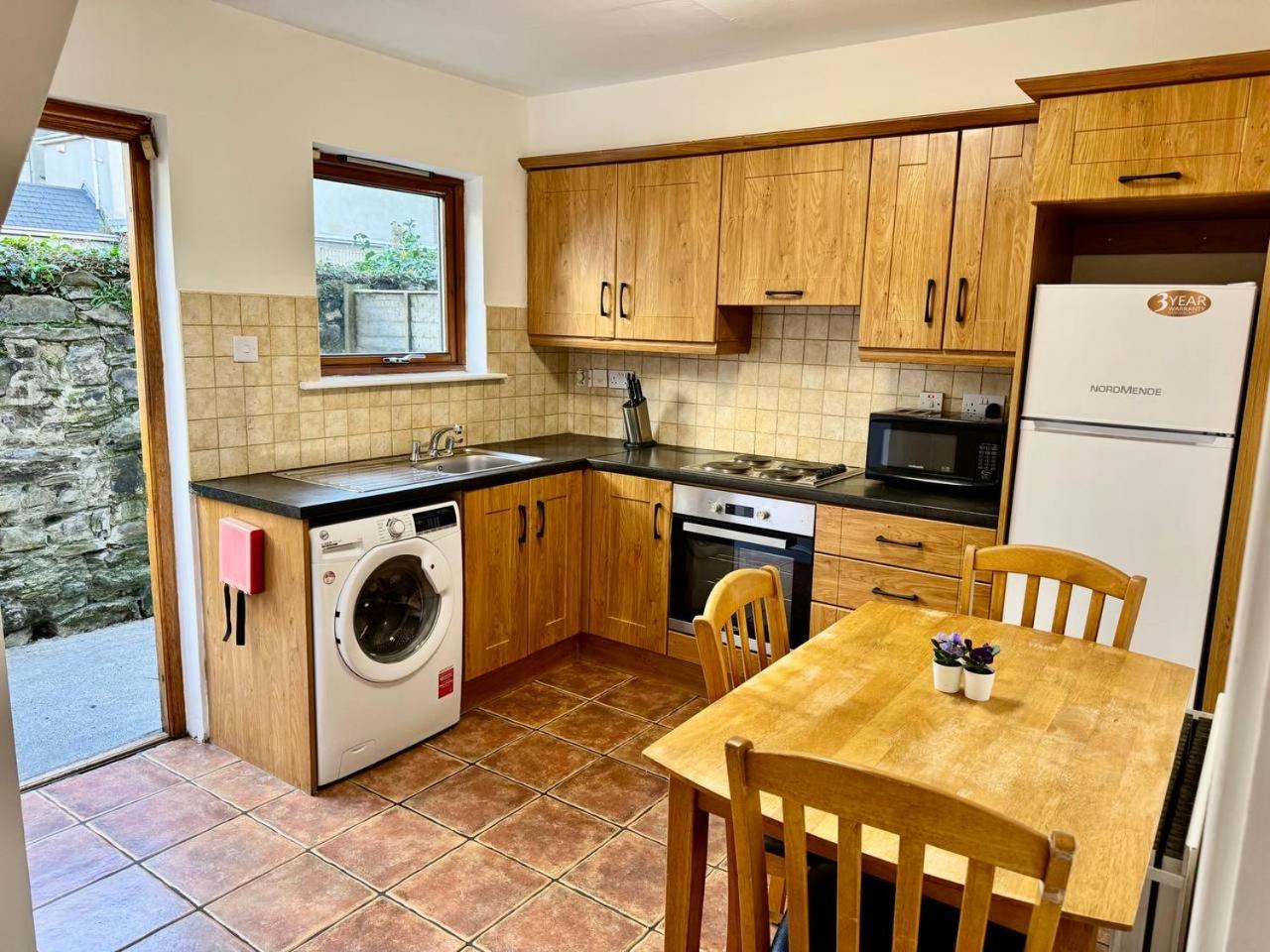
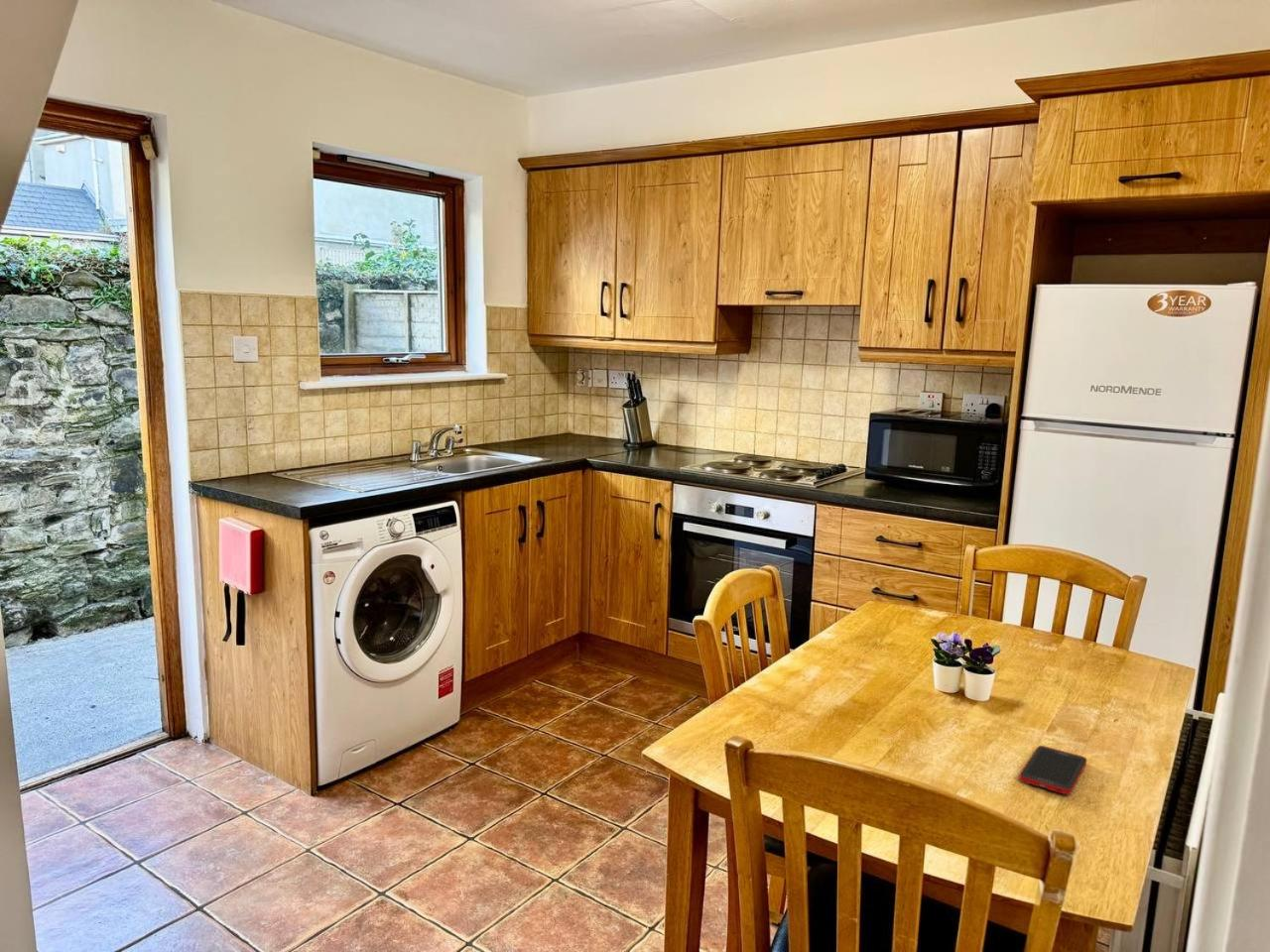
+ cell phone (1053, 769)
